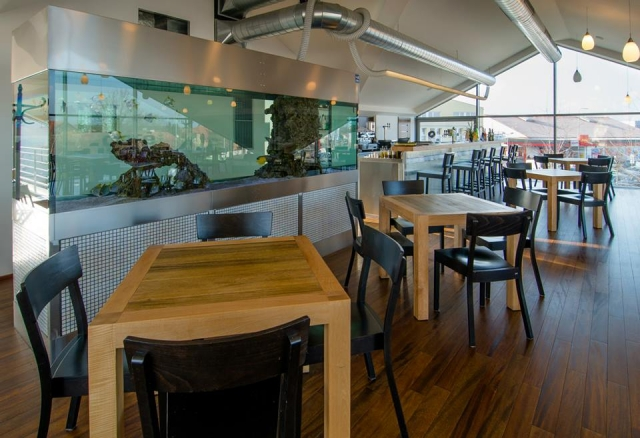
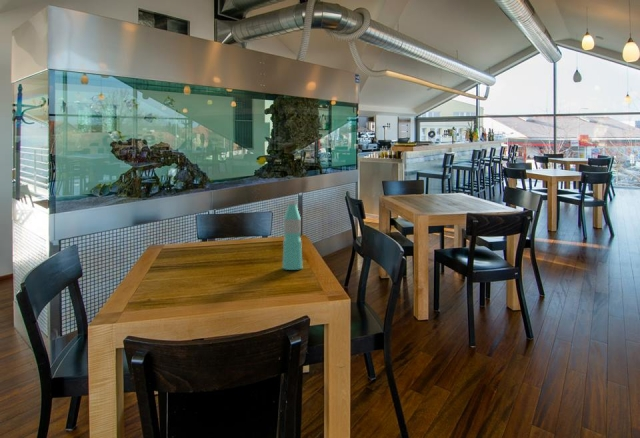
+ water bottle (292, 234)
